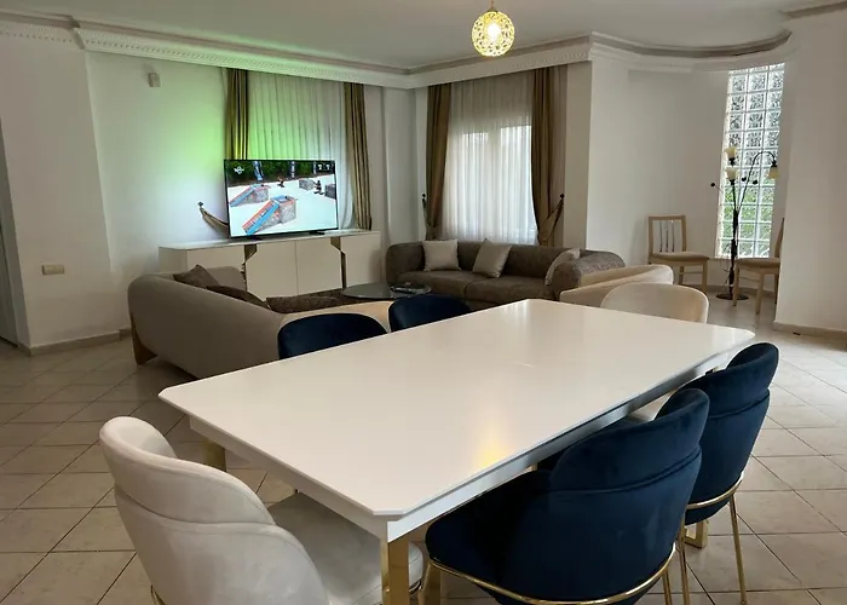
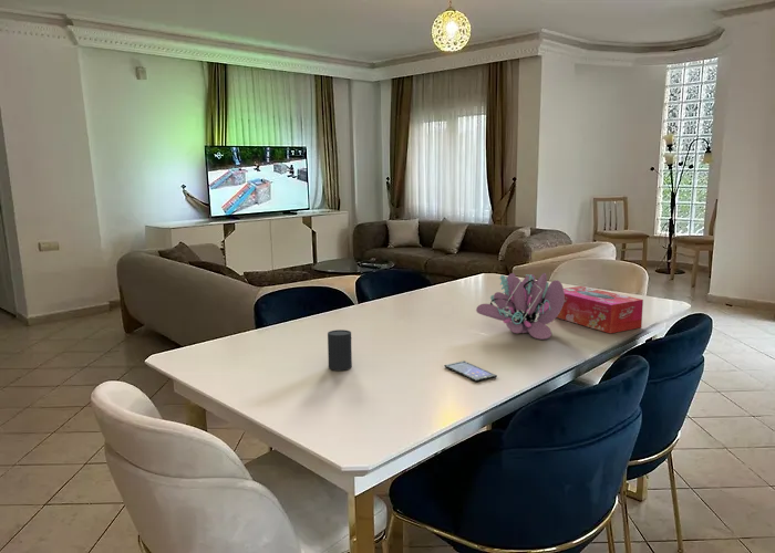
+ smartphone (469, 371)
+ tissue box (595, 307)
+ cup (339, 349)
+ flower (524, 300)
